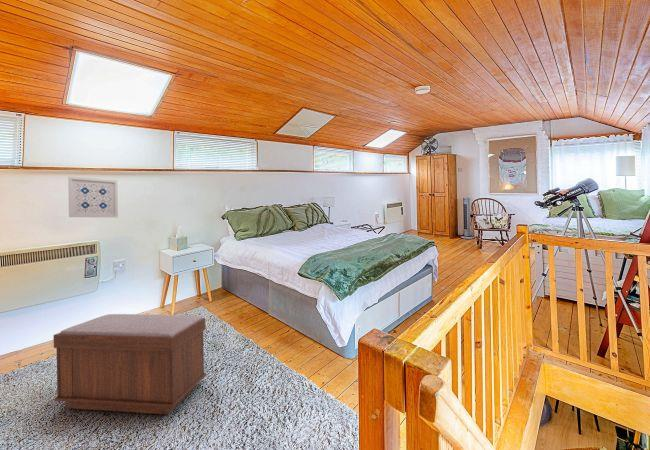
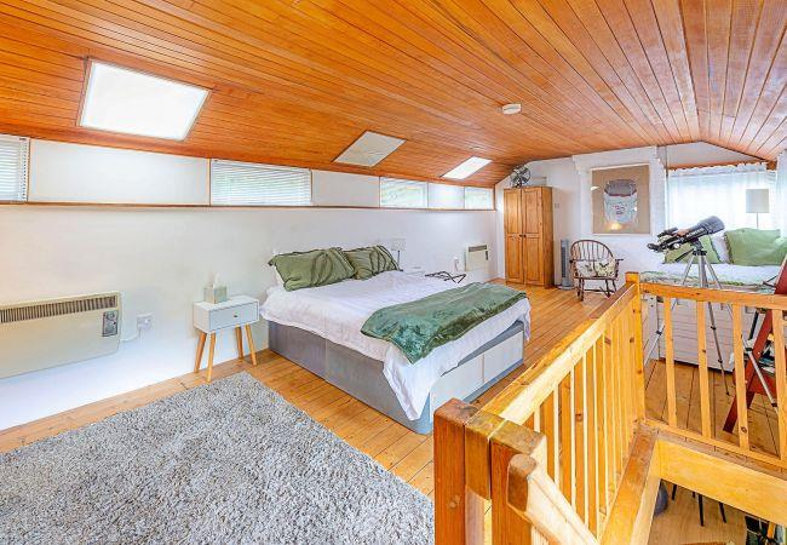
- bench (135, 358)
- wall art (94, 198)
